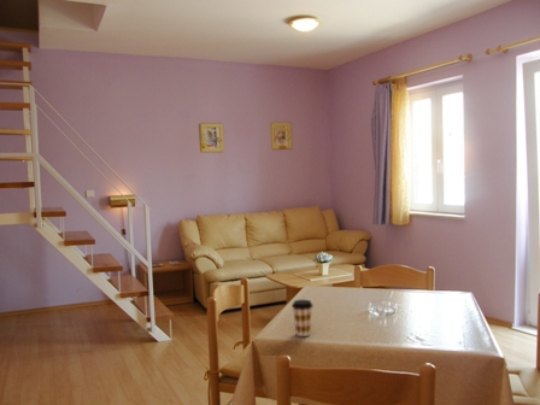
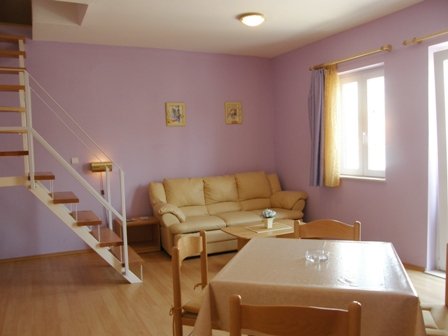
- coffee cup (303, 317)
